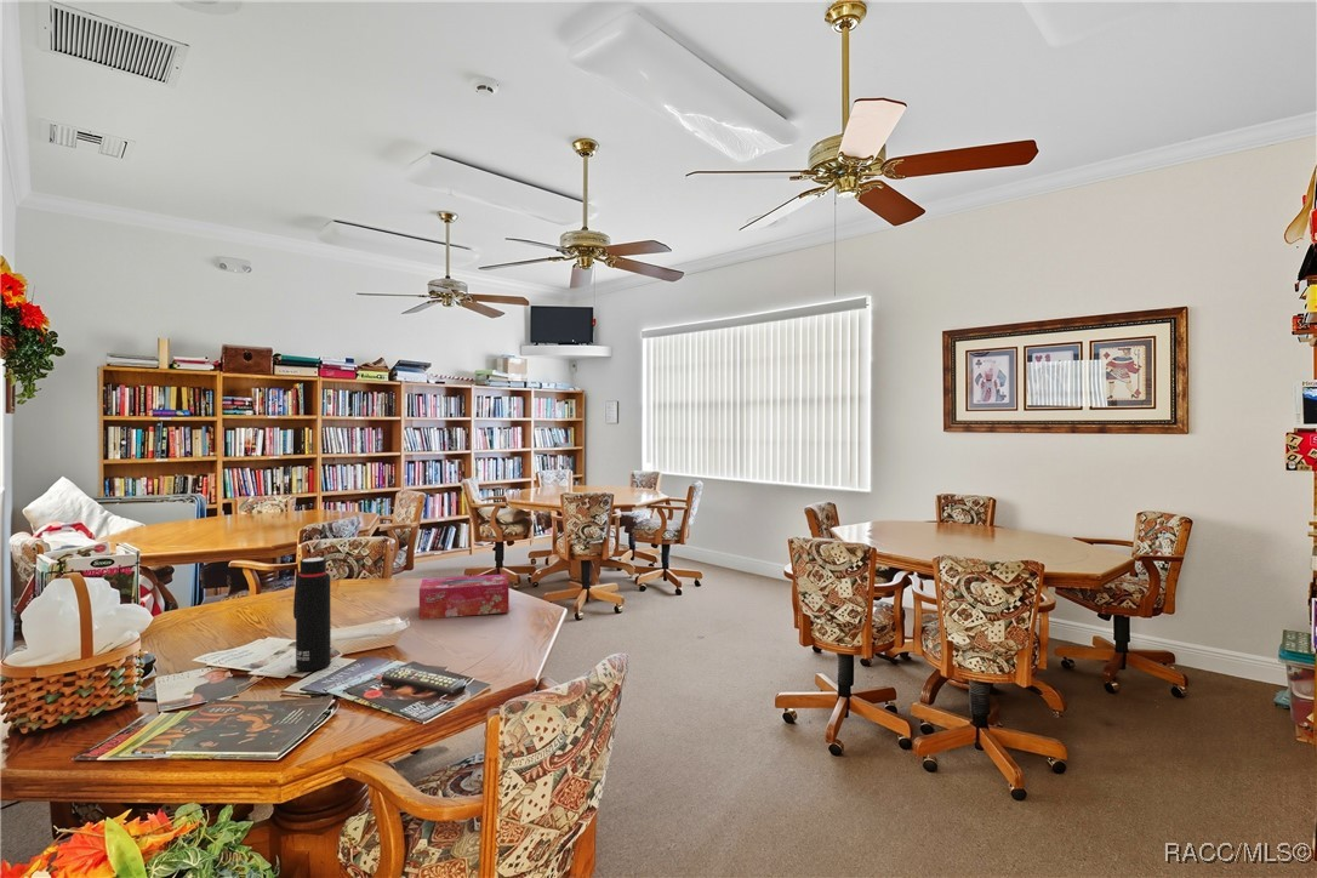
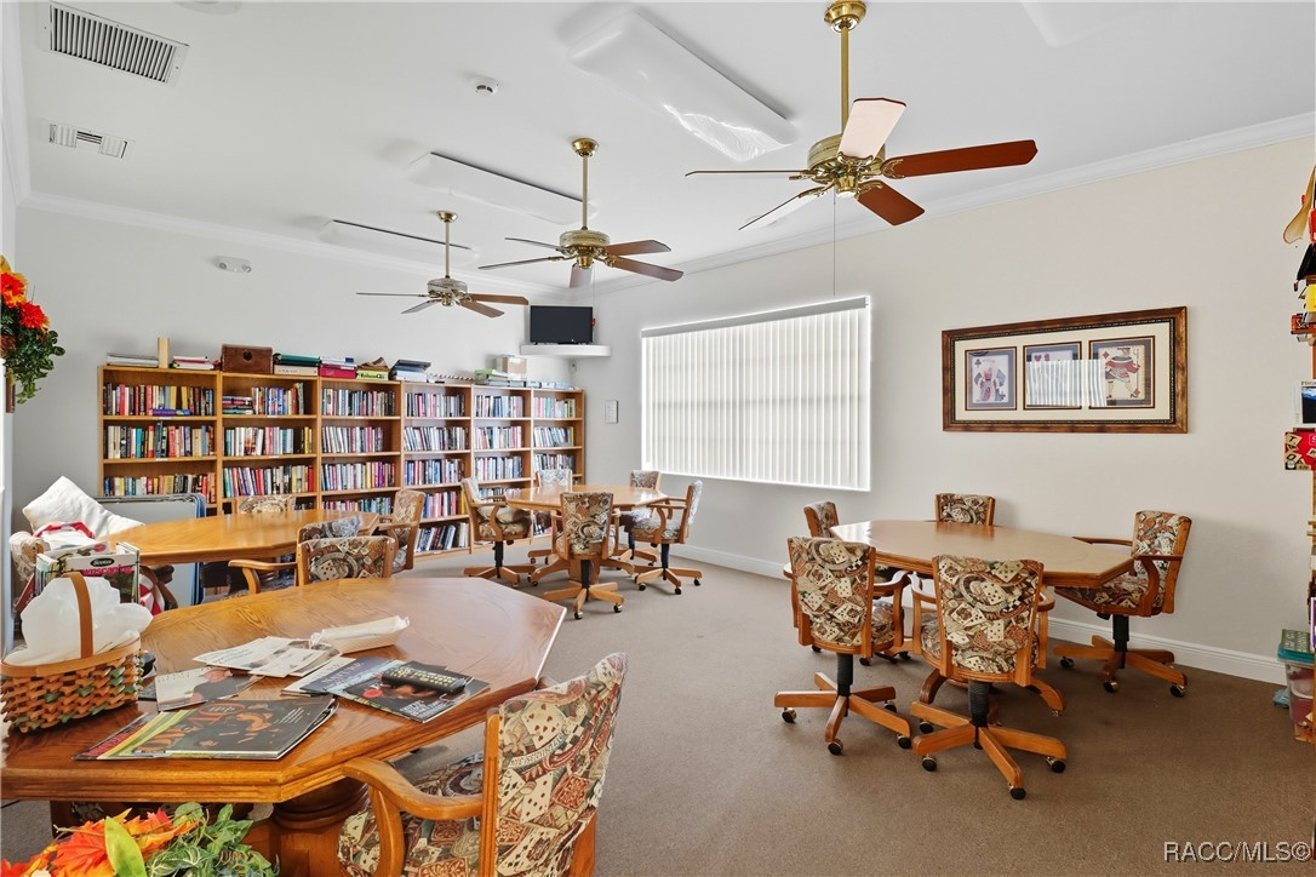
- tissue box (464, 595)
- water bottle (310, 612)
